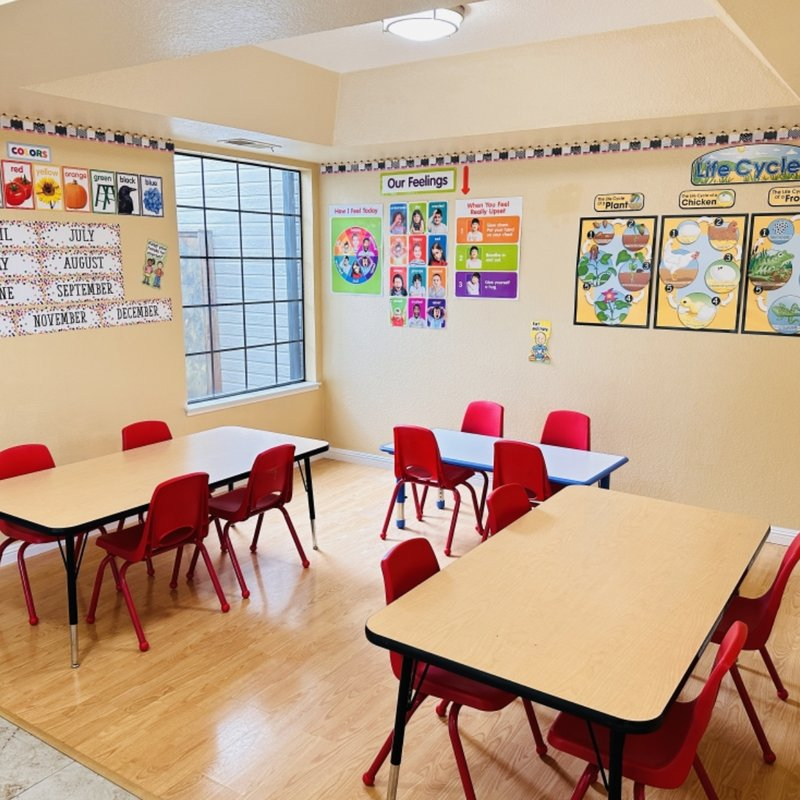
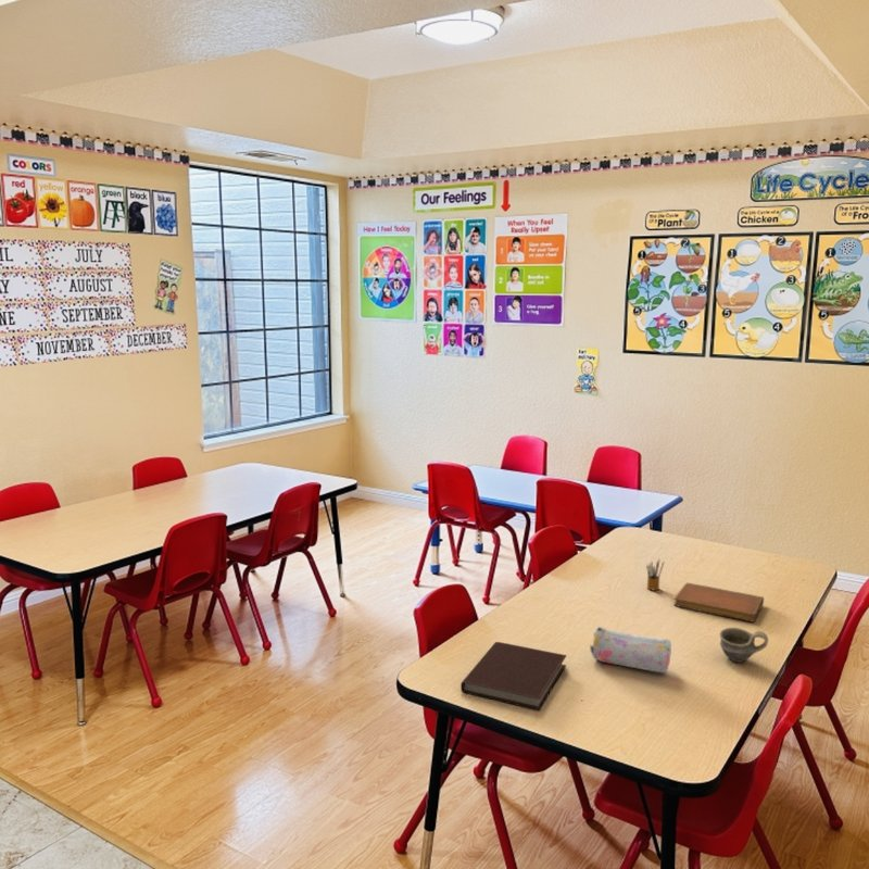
+ notebook (515, 672)
+ cup (740, 644)
+ pencil case (631, 648)
+ pencil box (654, 575)
+ notebook (718, 601)
